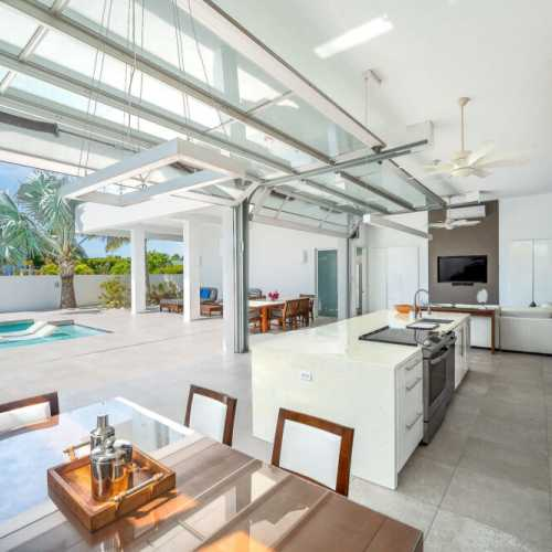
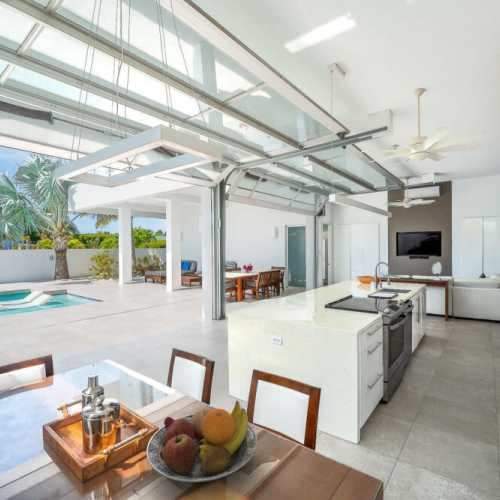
+ fruit bowl (203, 436)
